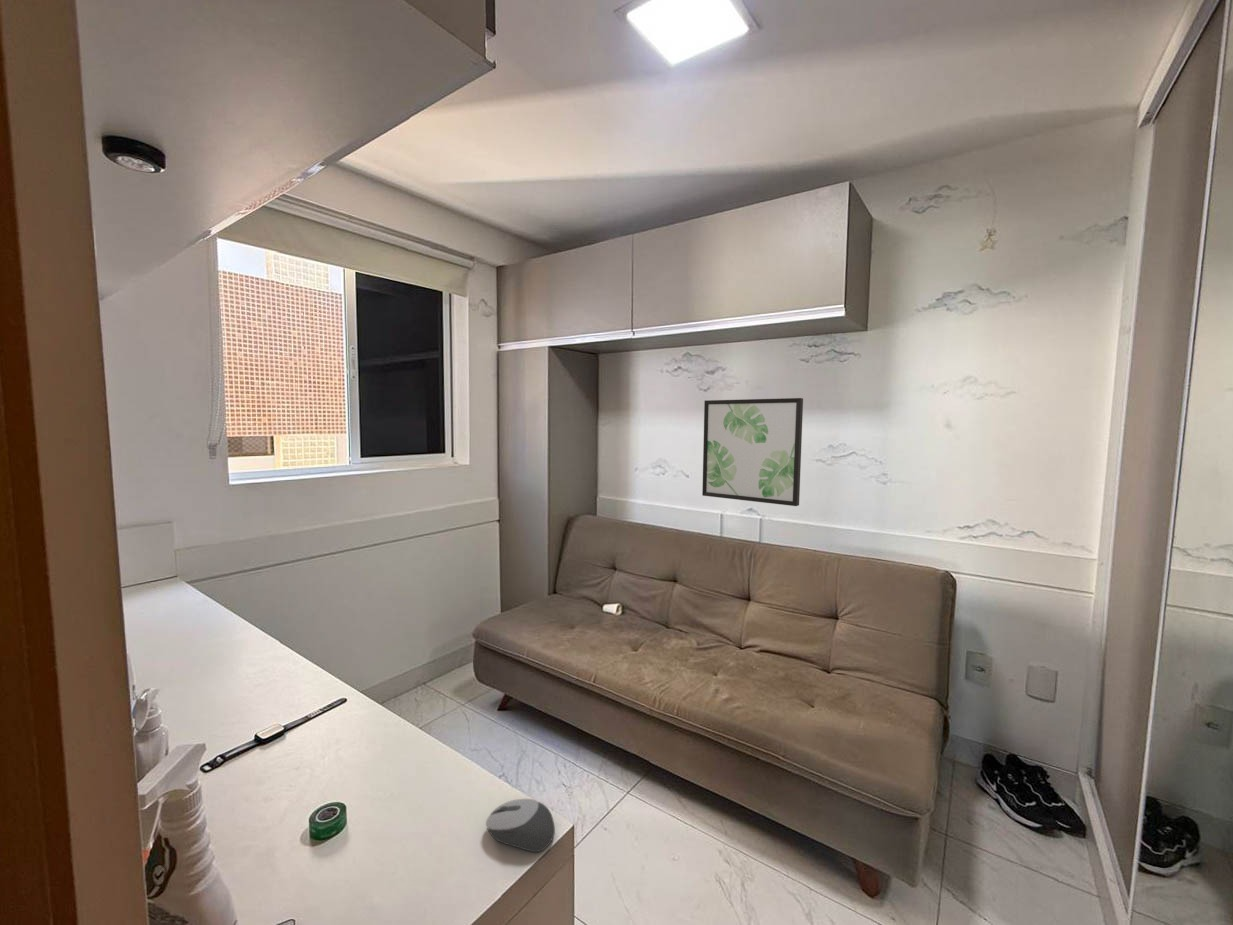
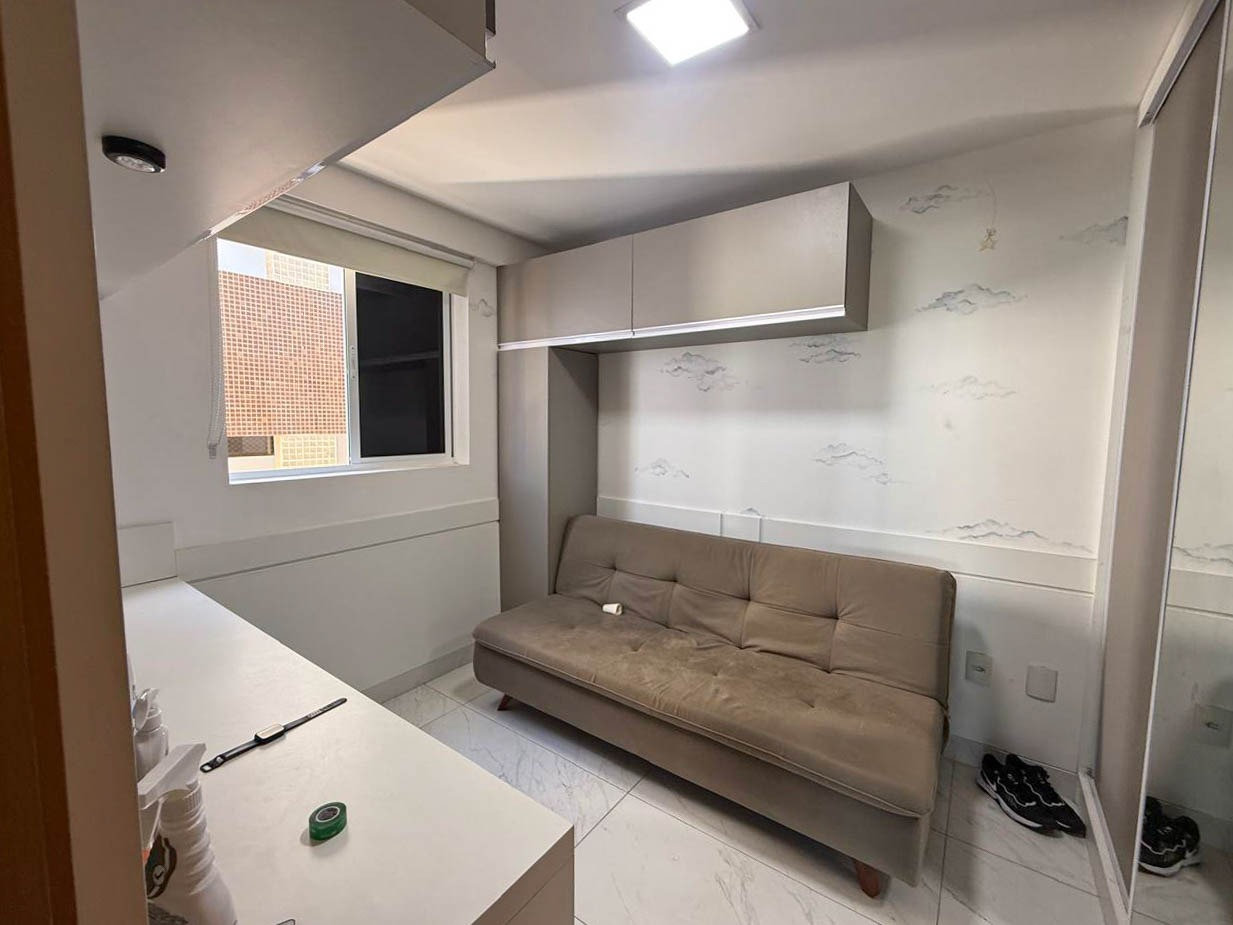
- wall art (749, 450)
- computer mouse (520, 820)
